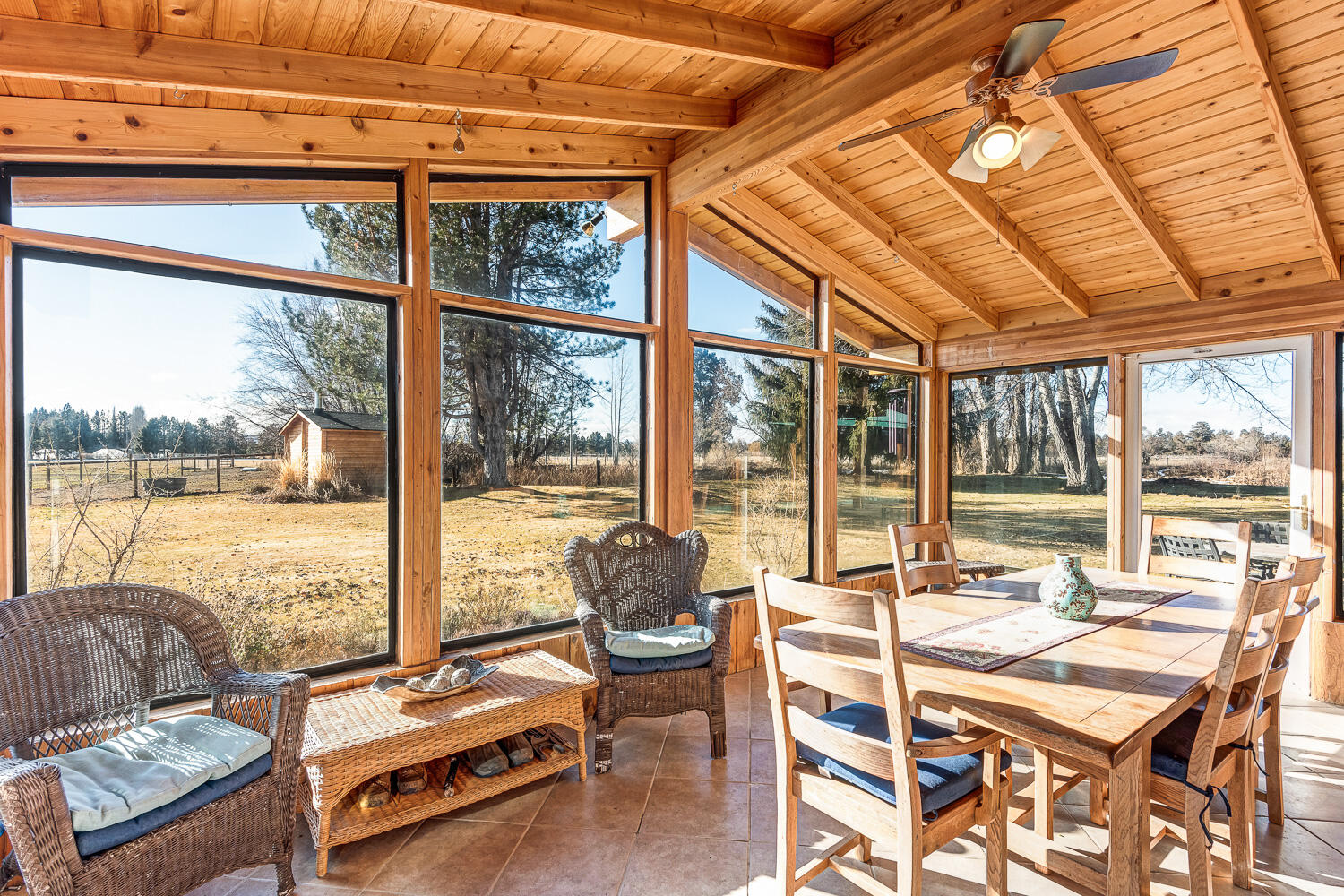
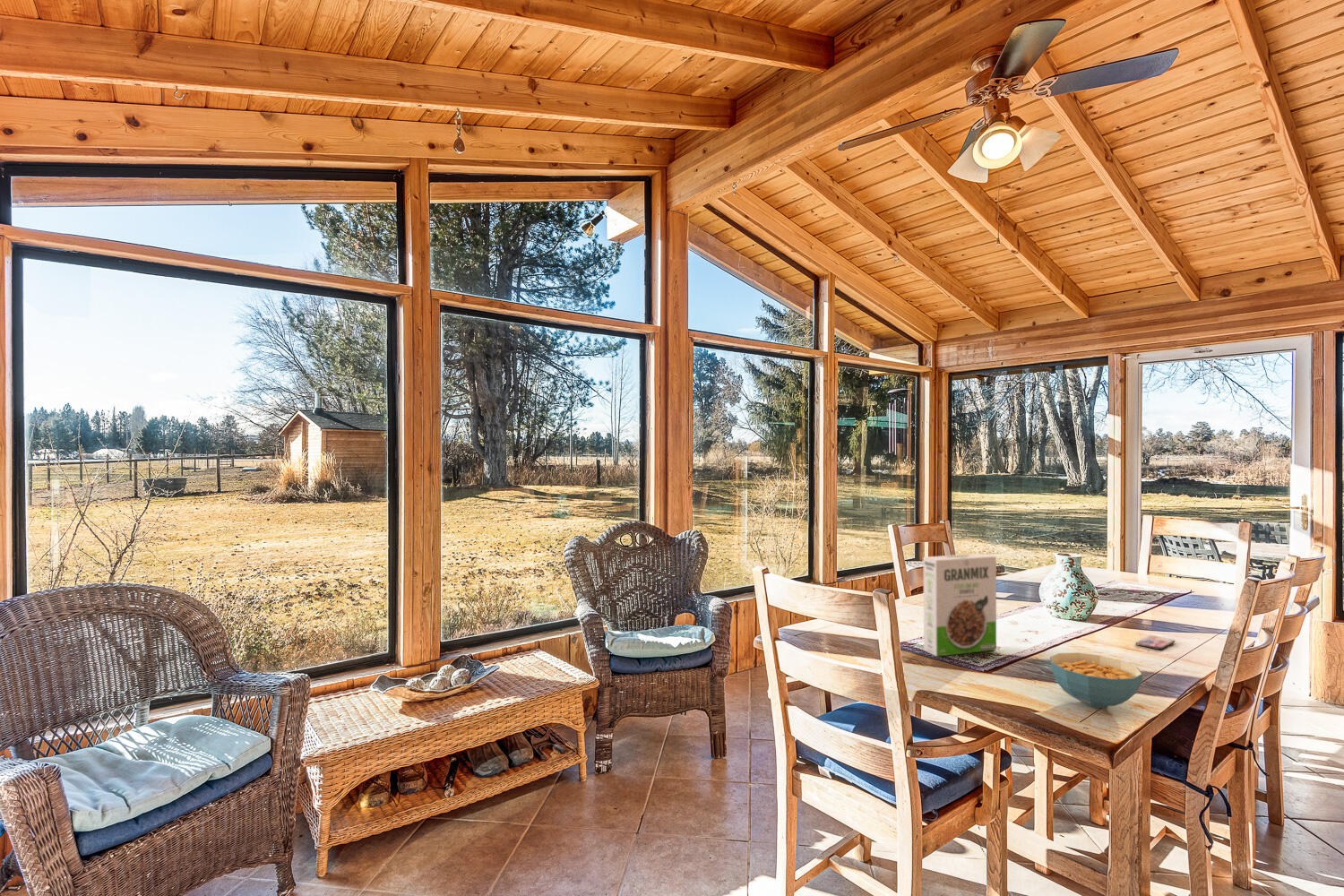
+ smartphone (1155, 642)
+ cereal box (960, 603)
+ cereal bowl (1094, 684)
